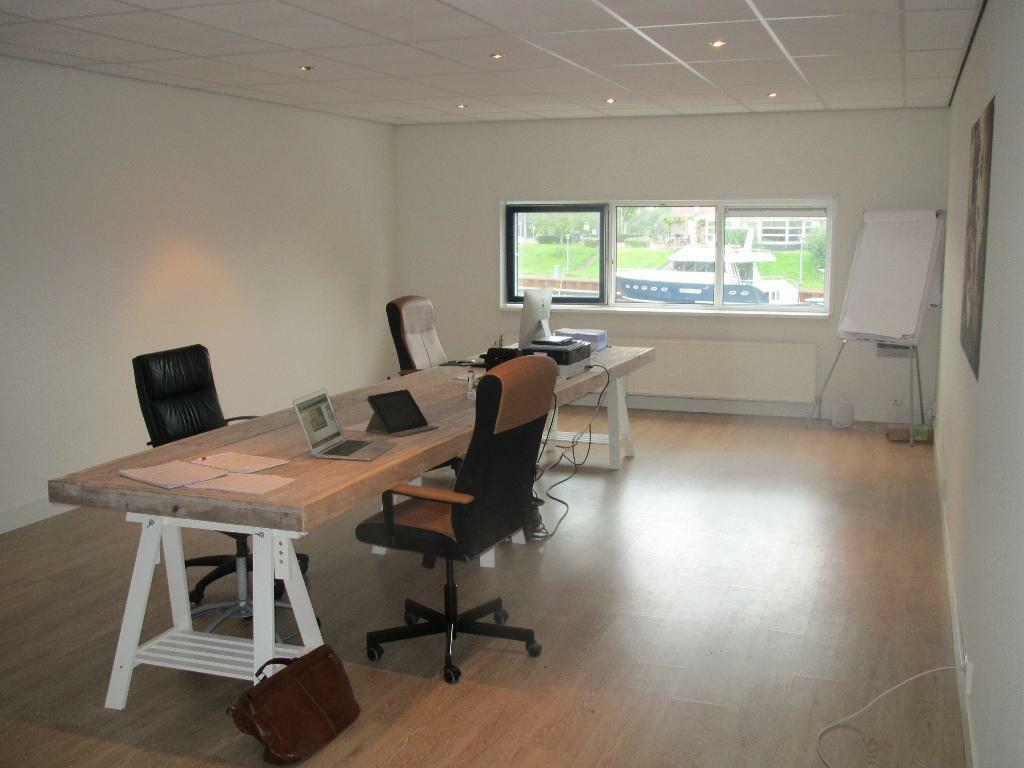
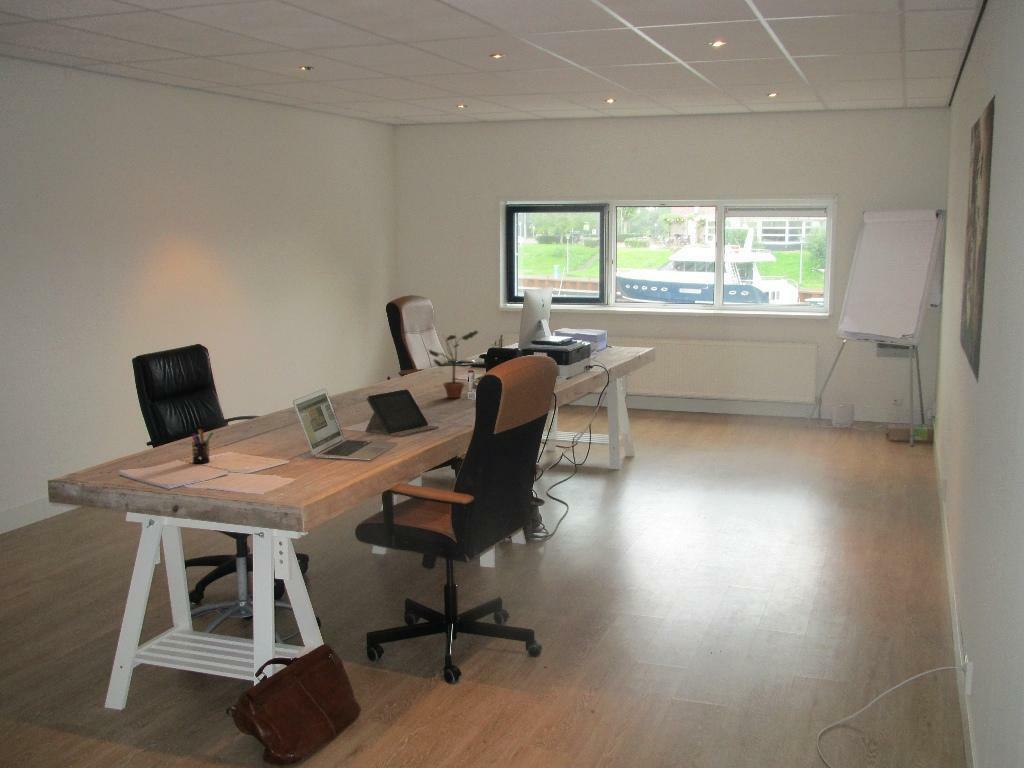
+ potted plant (455, 363)
+ pen holder (202, 444)
